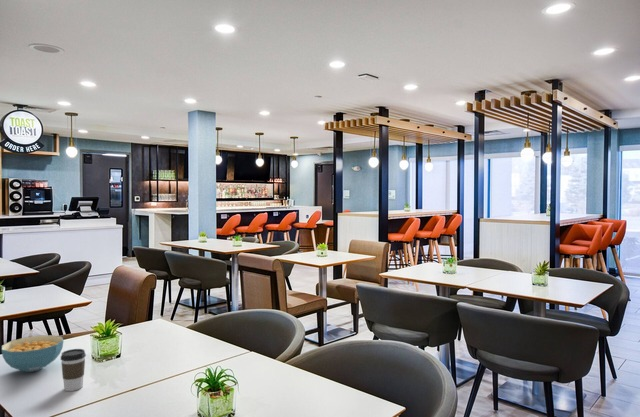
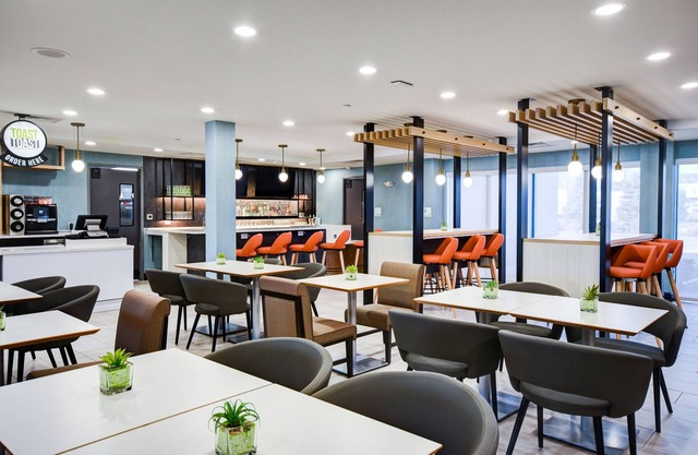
- coffee cup (73, 369)
- cereal bowl (33, 356)
